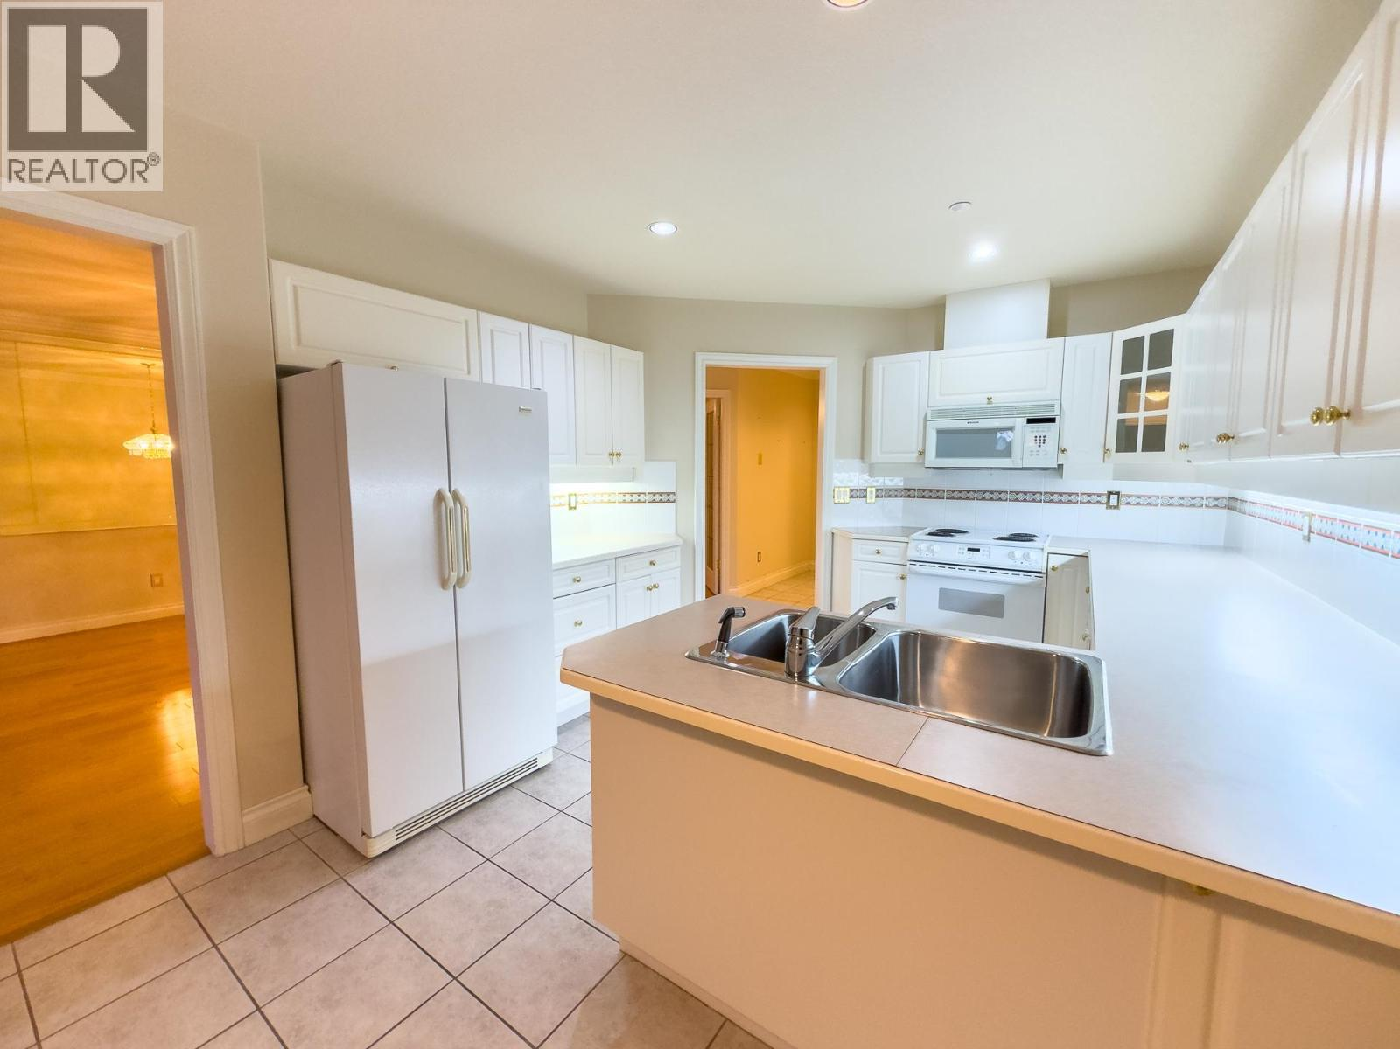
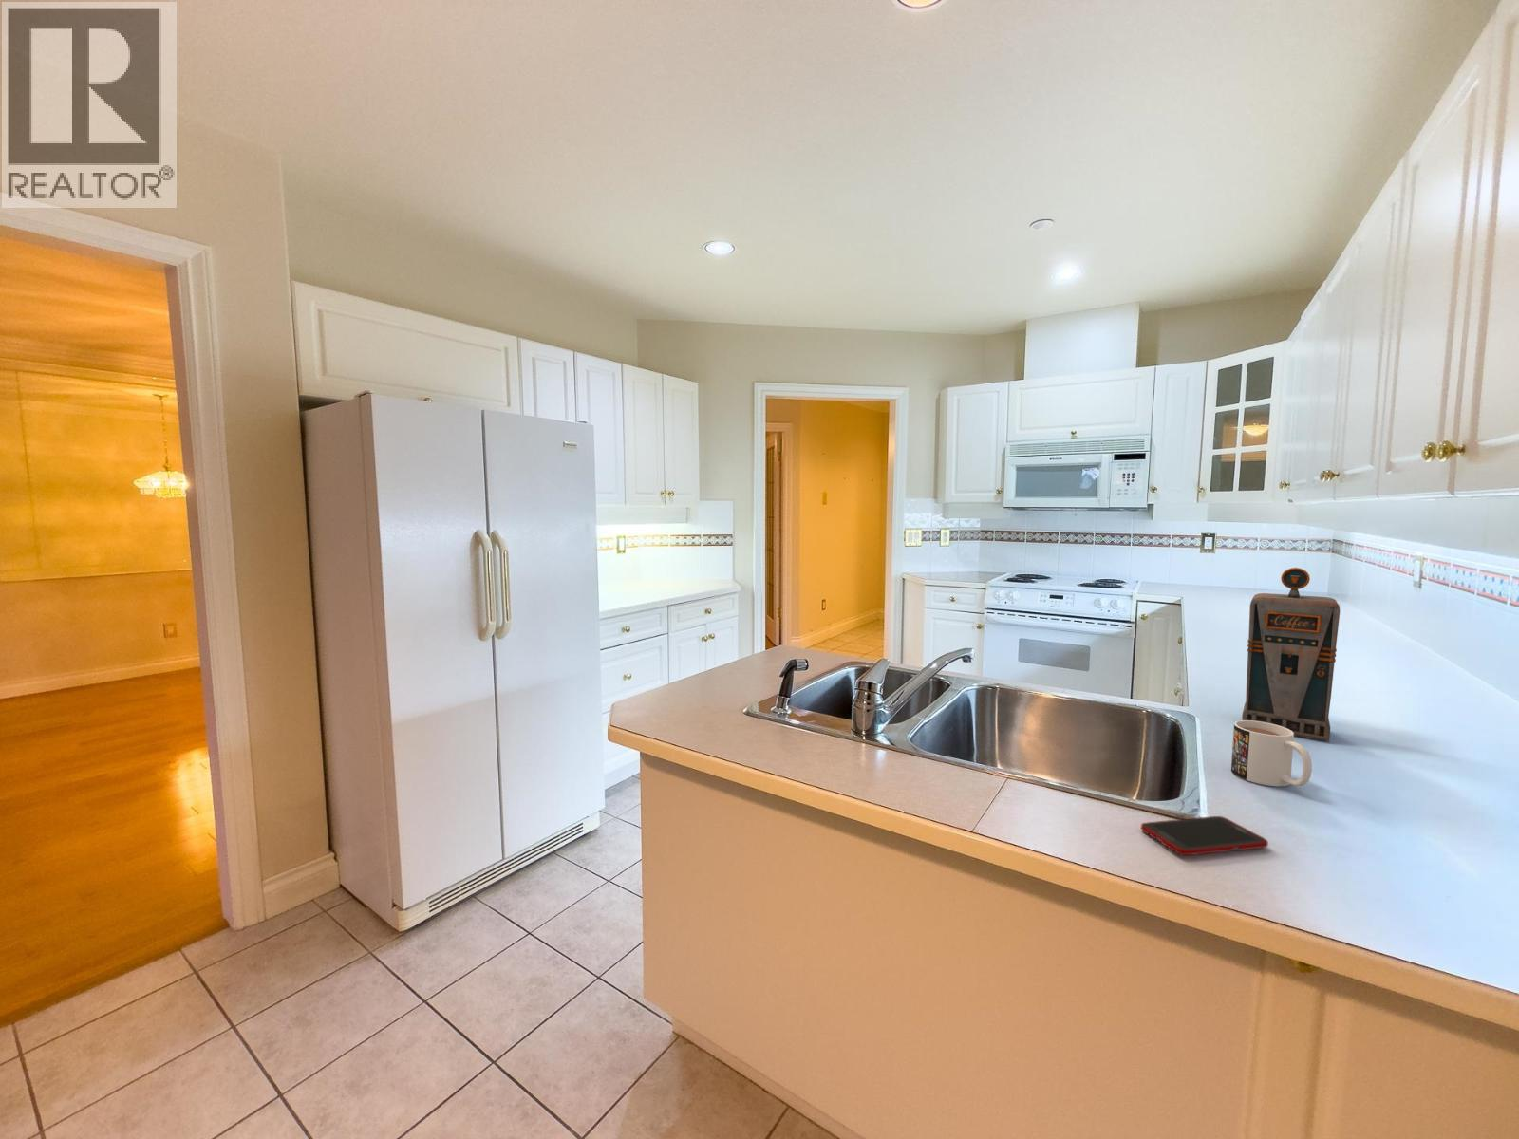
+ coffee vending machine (1289, 648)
+ mug (1273, 755)
+ cell phone (1202, 835)
